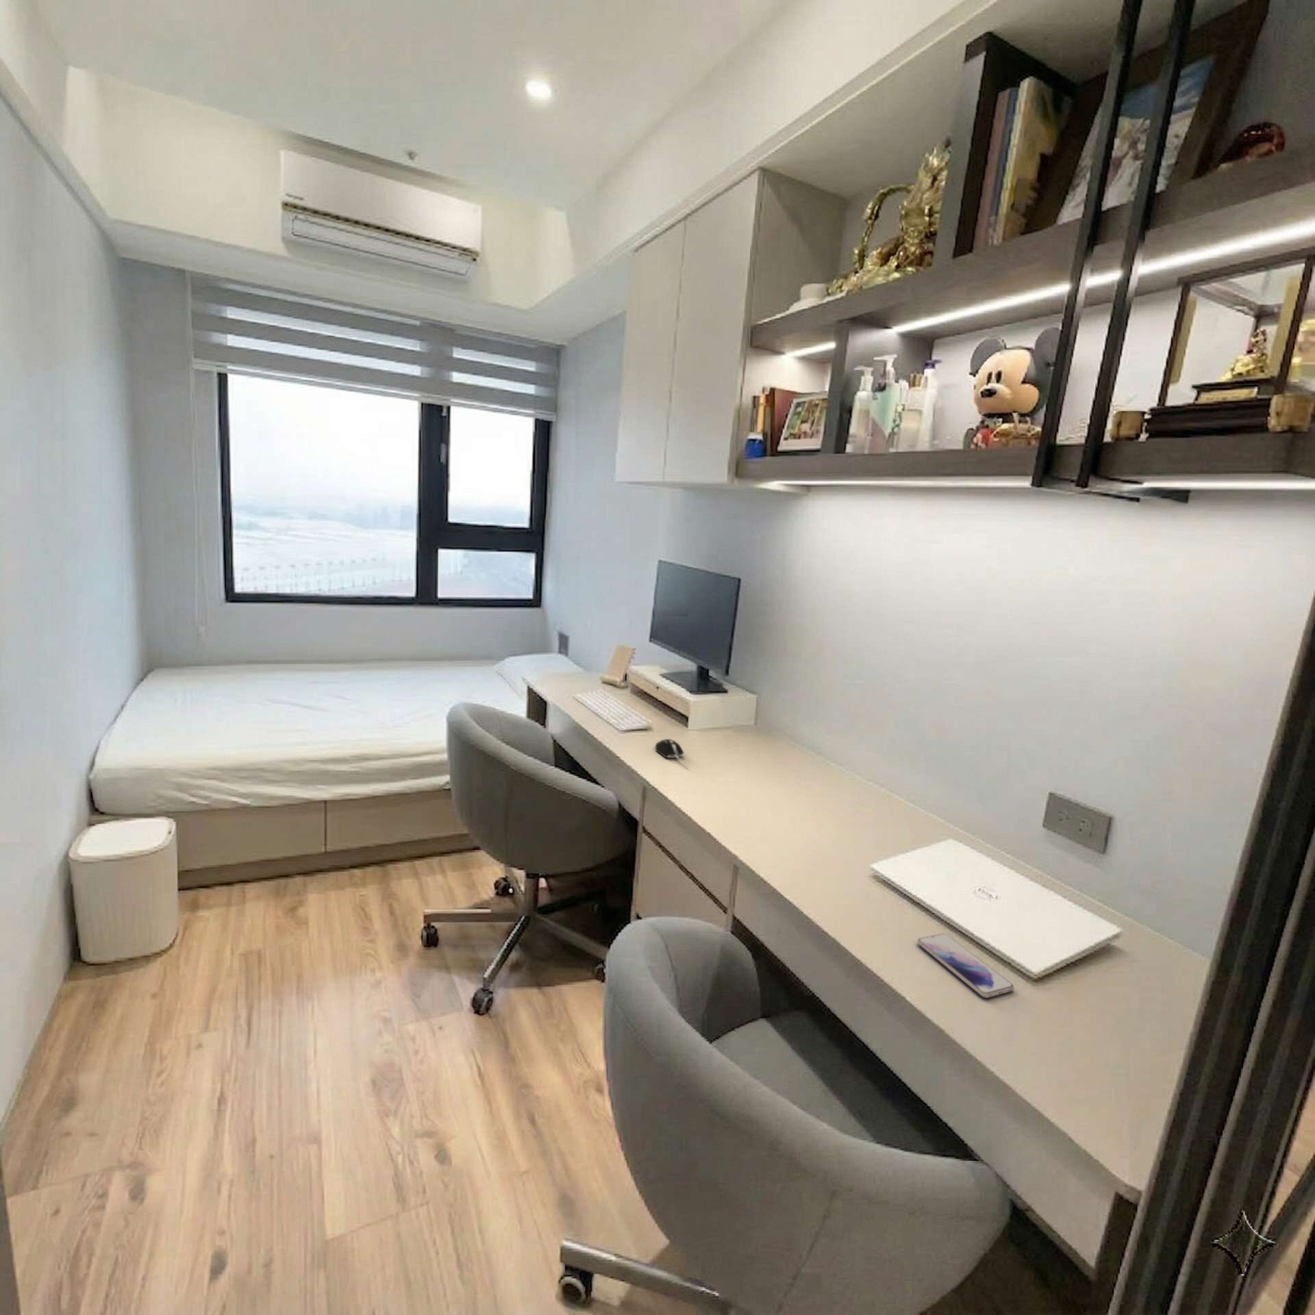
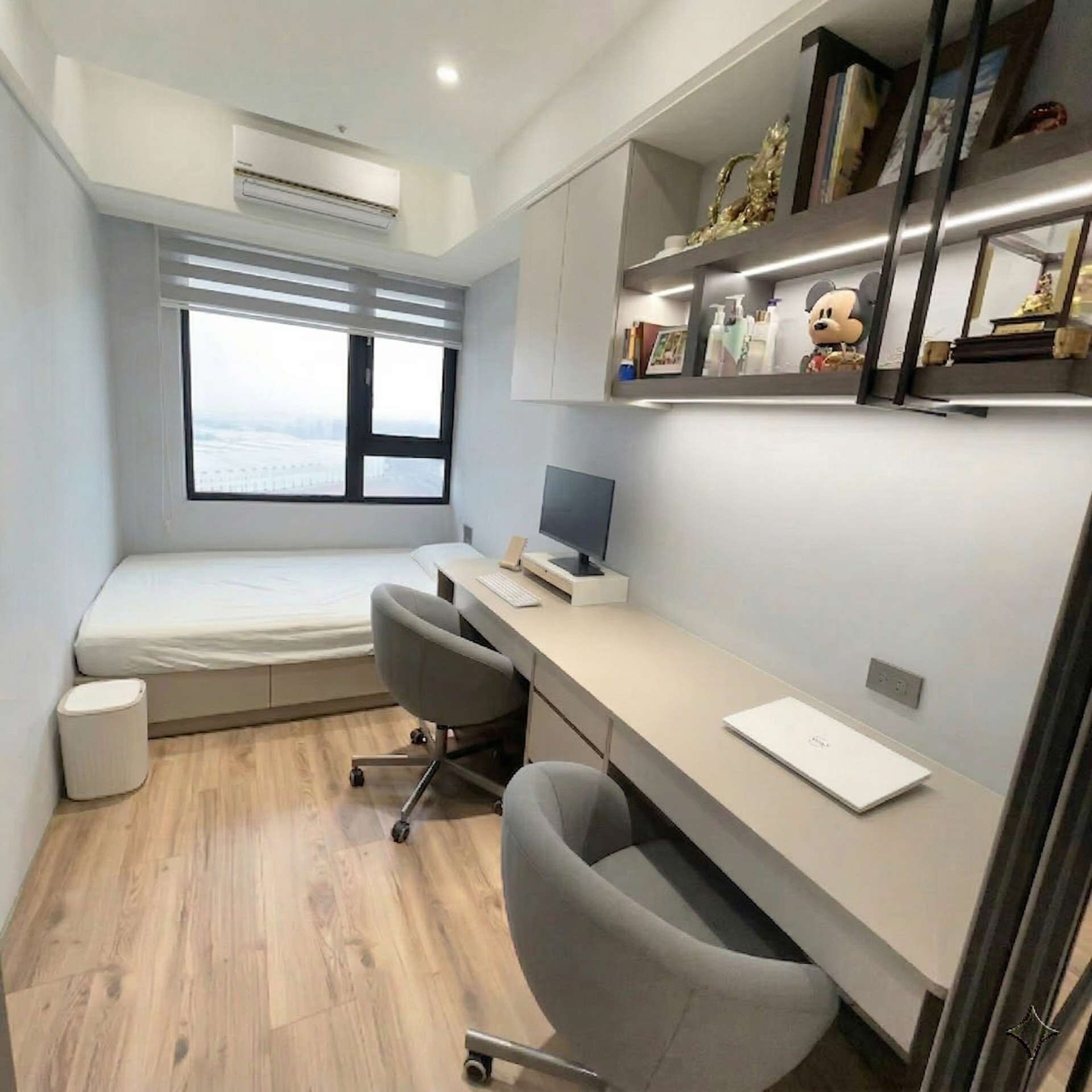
- smartphone (963, 963)
- computer mouse (673, 750)
